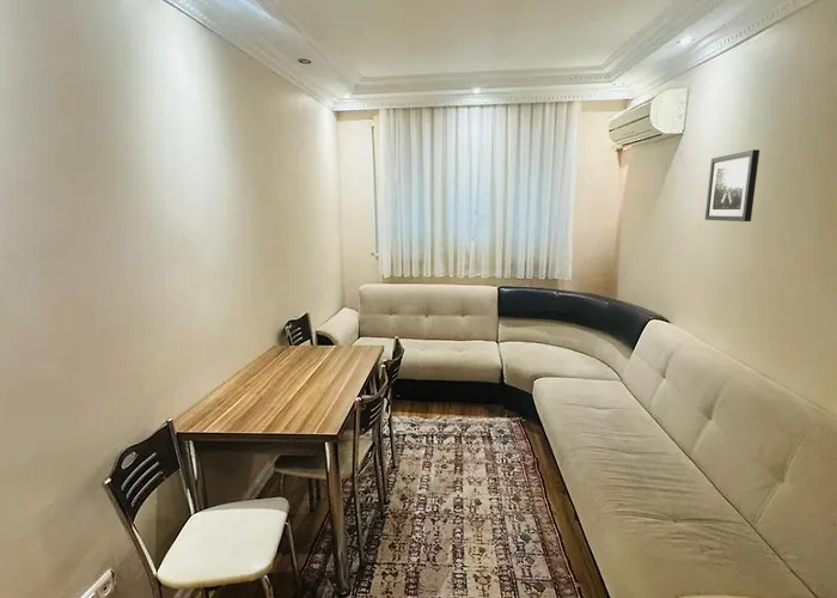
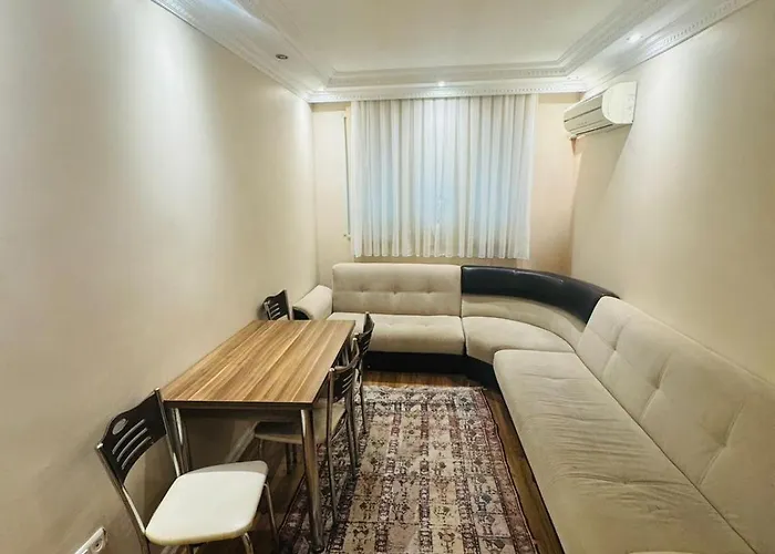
- wall art (729, 188)
